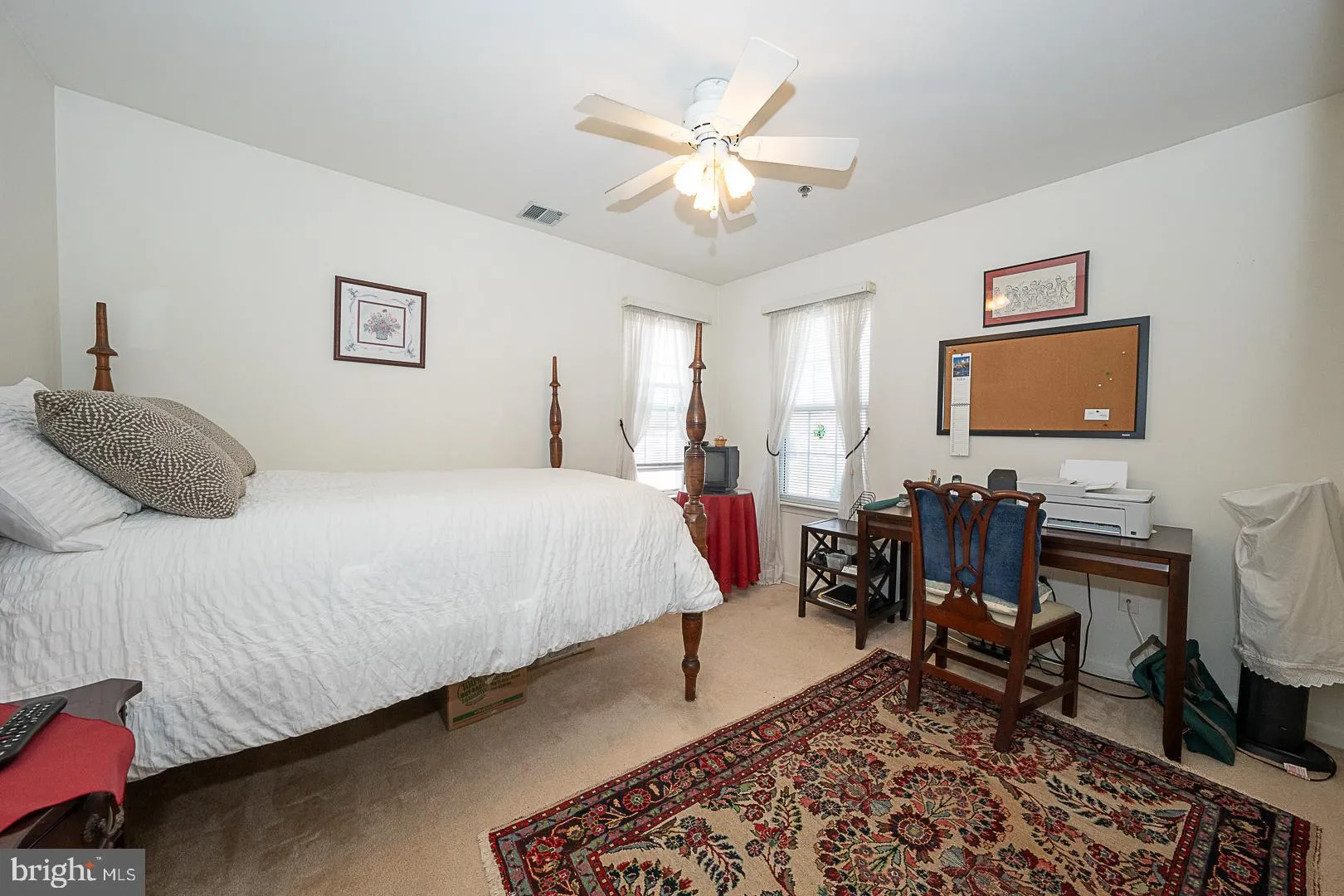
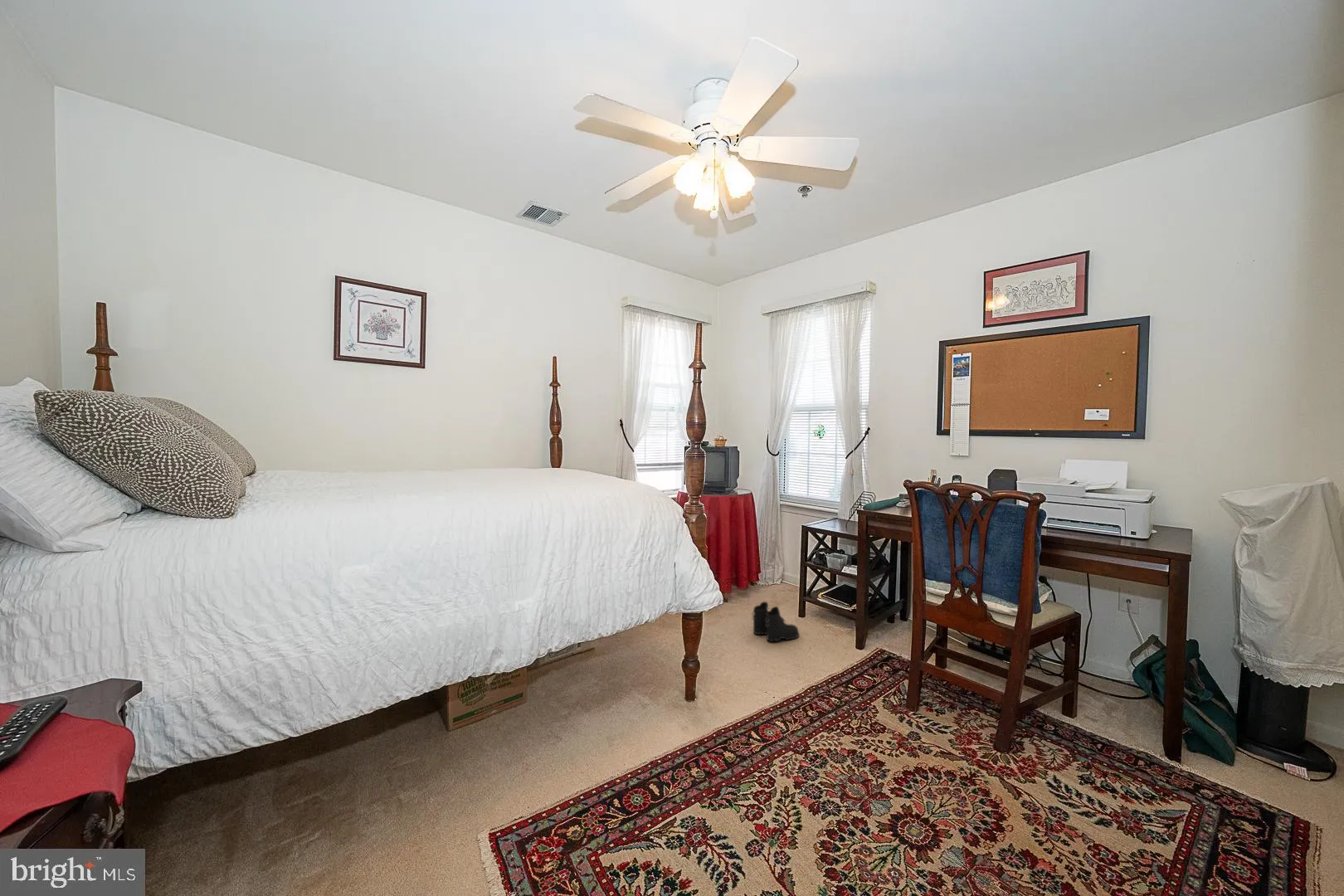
+ boots (776, 619)
